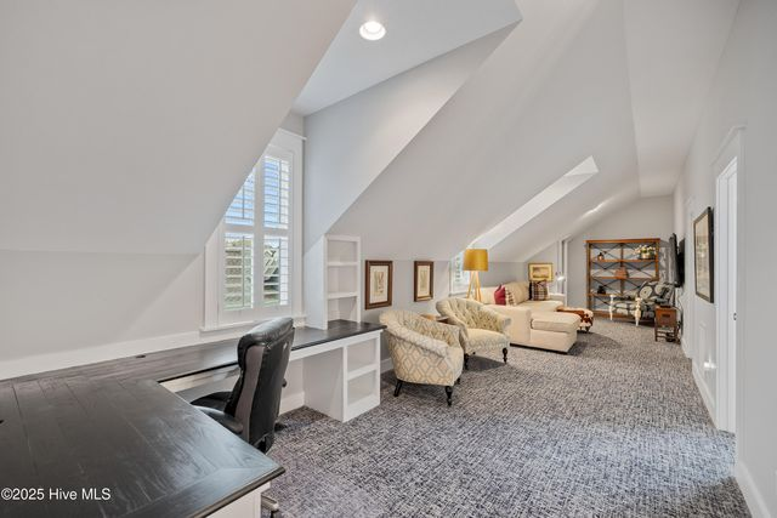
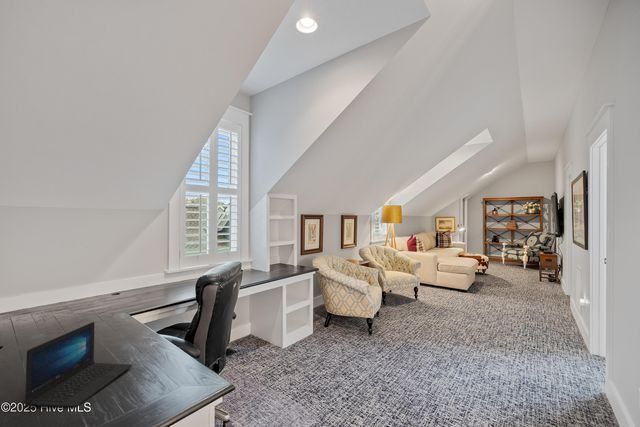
+ laptop (84, 359)
